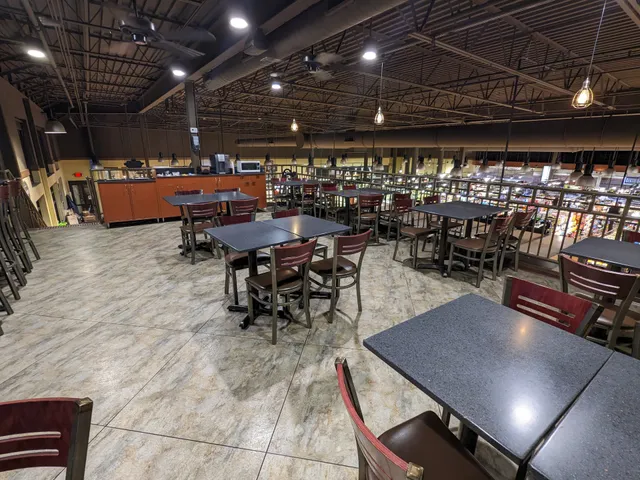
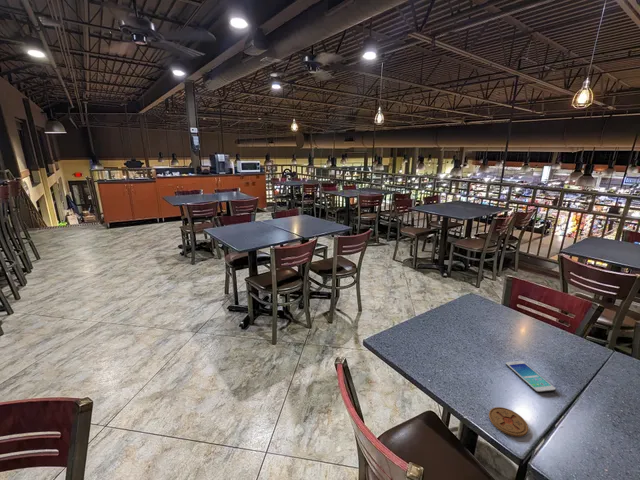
+ smartphone (529, 375)
+ coaster (507, 421)
